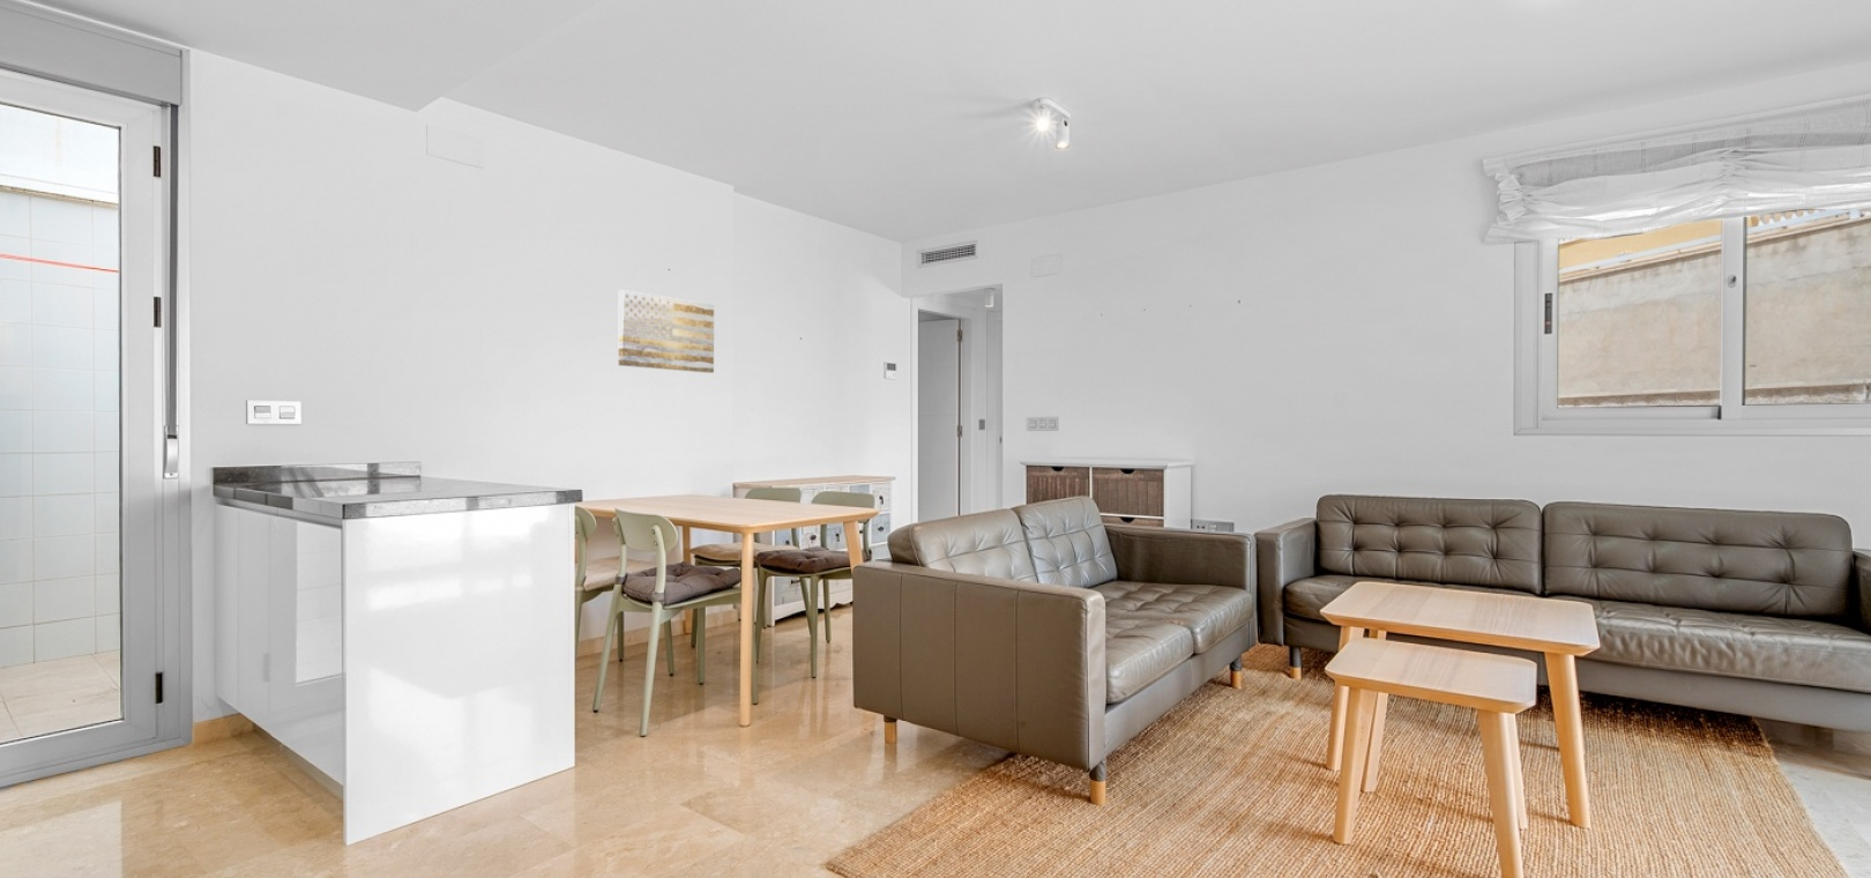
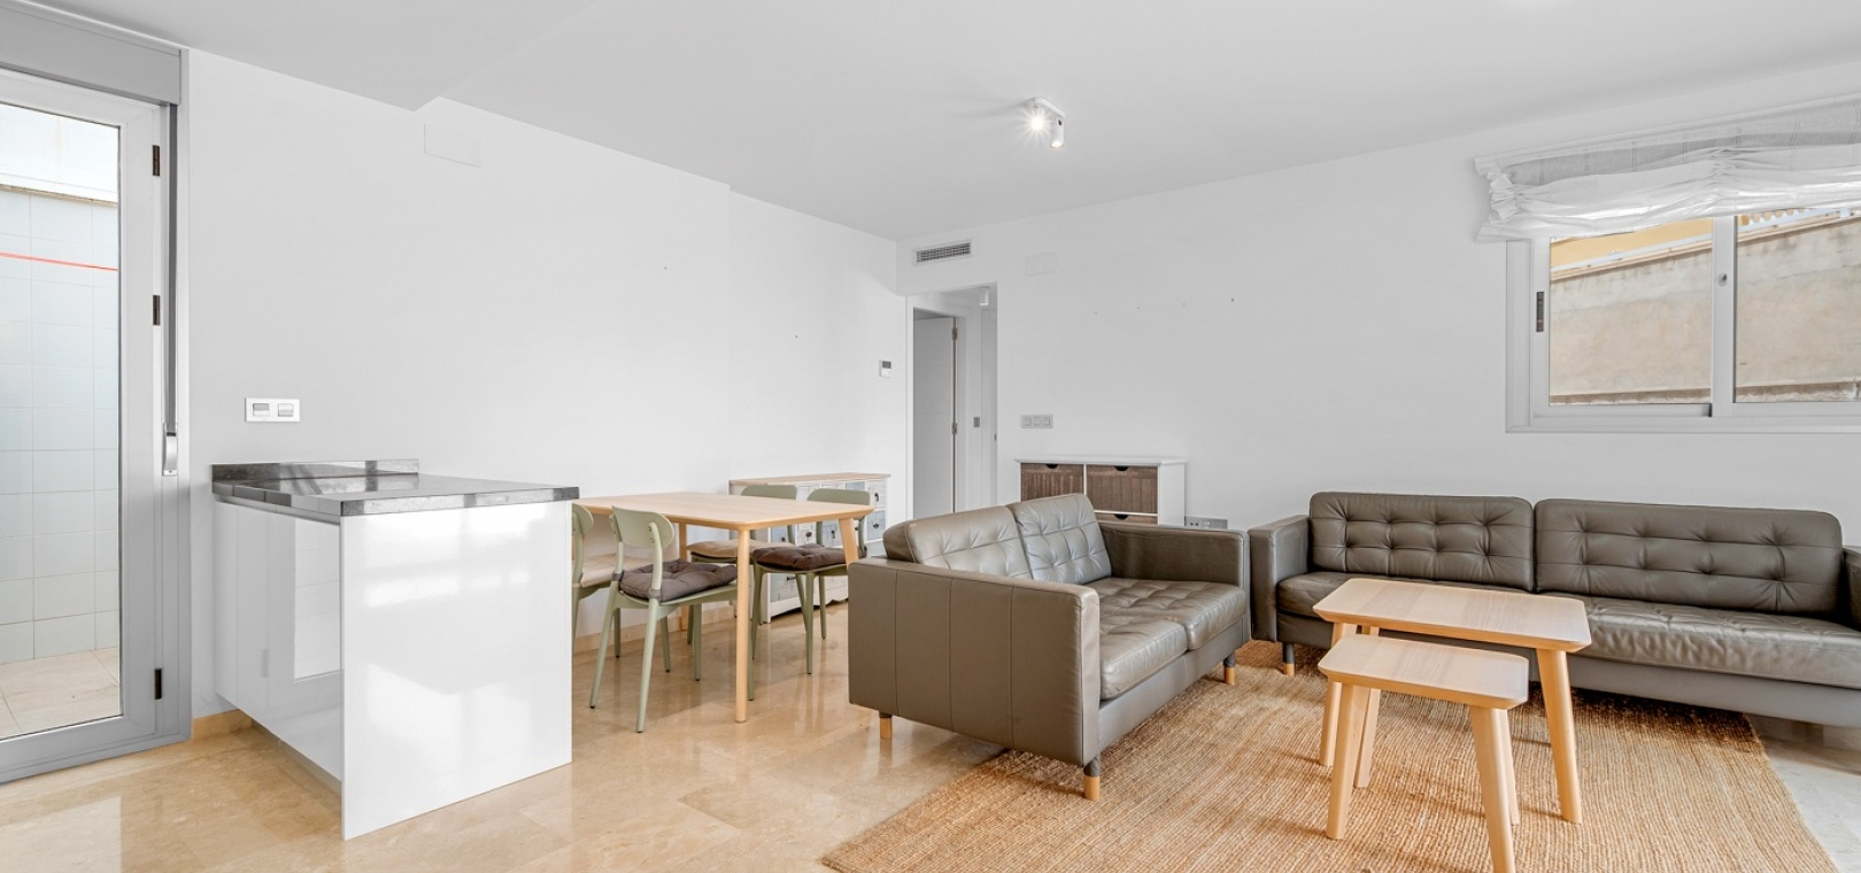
- wall art (667, 333)
